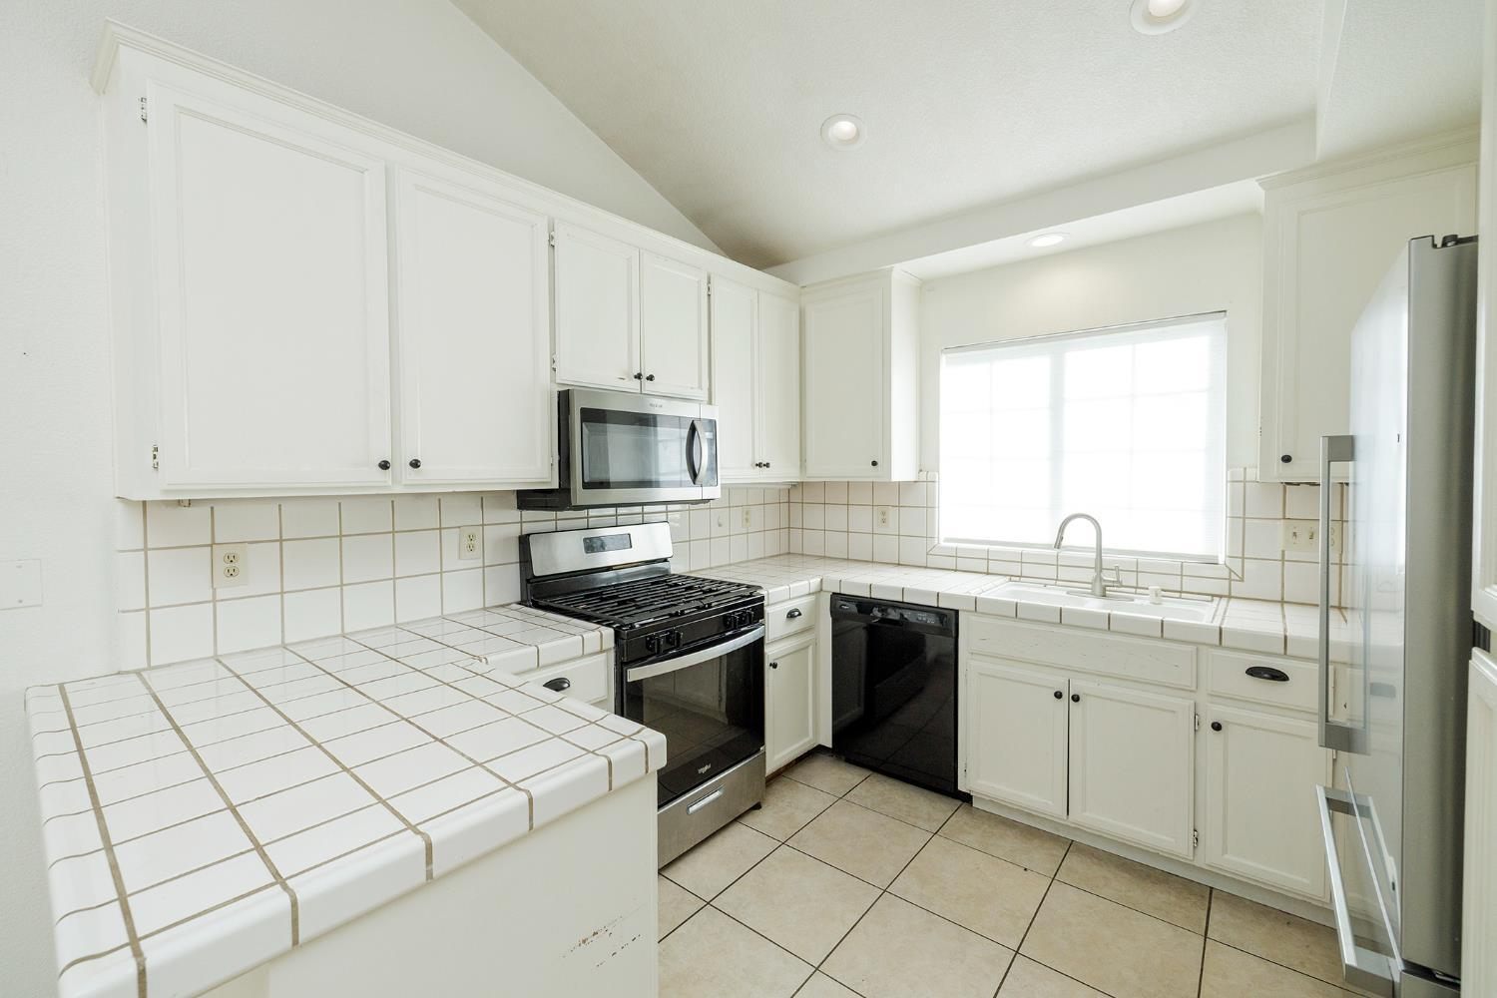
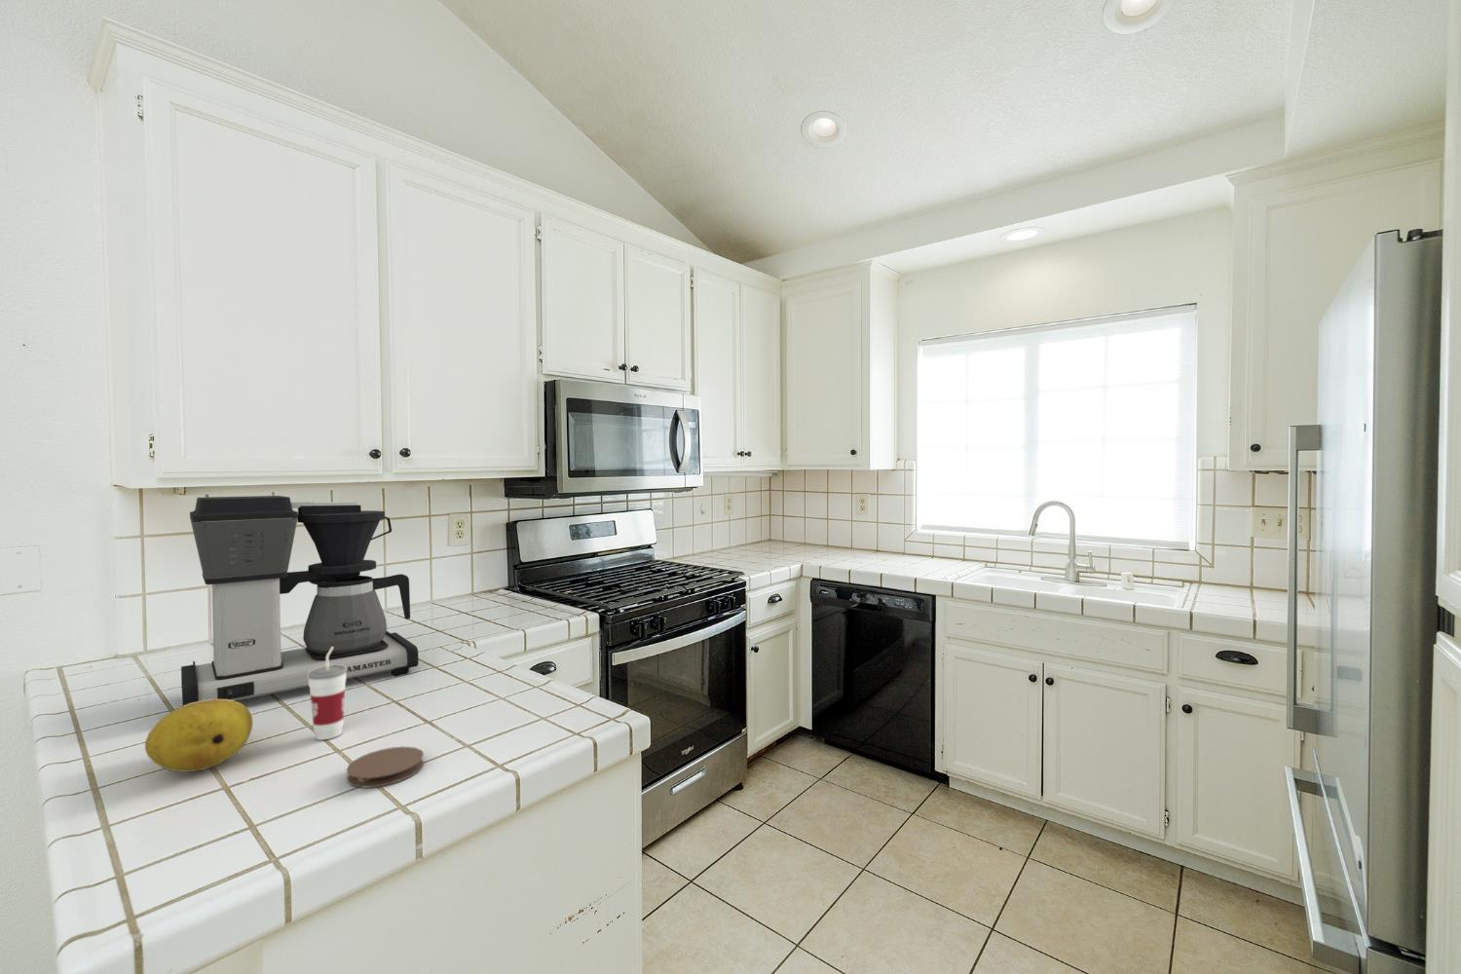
+ fruit (200, 729)
+ coffee maker (304, 582)
+ cup (327, 690)
+ coaster (386, 765)
